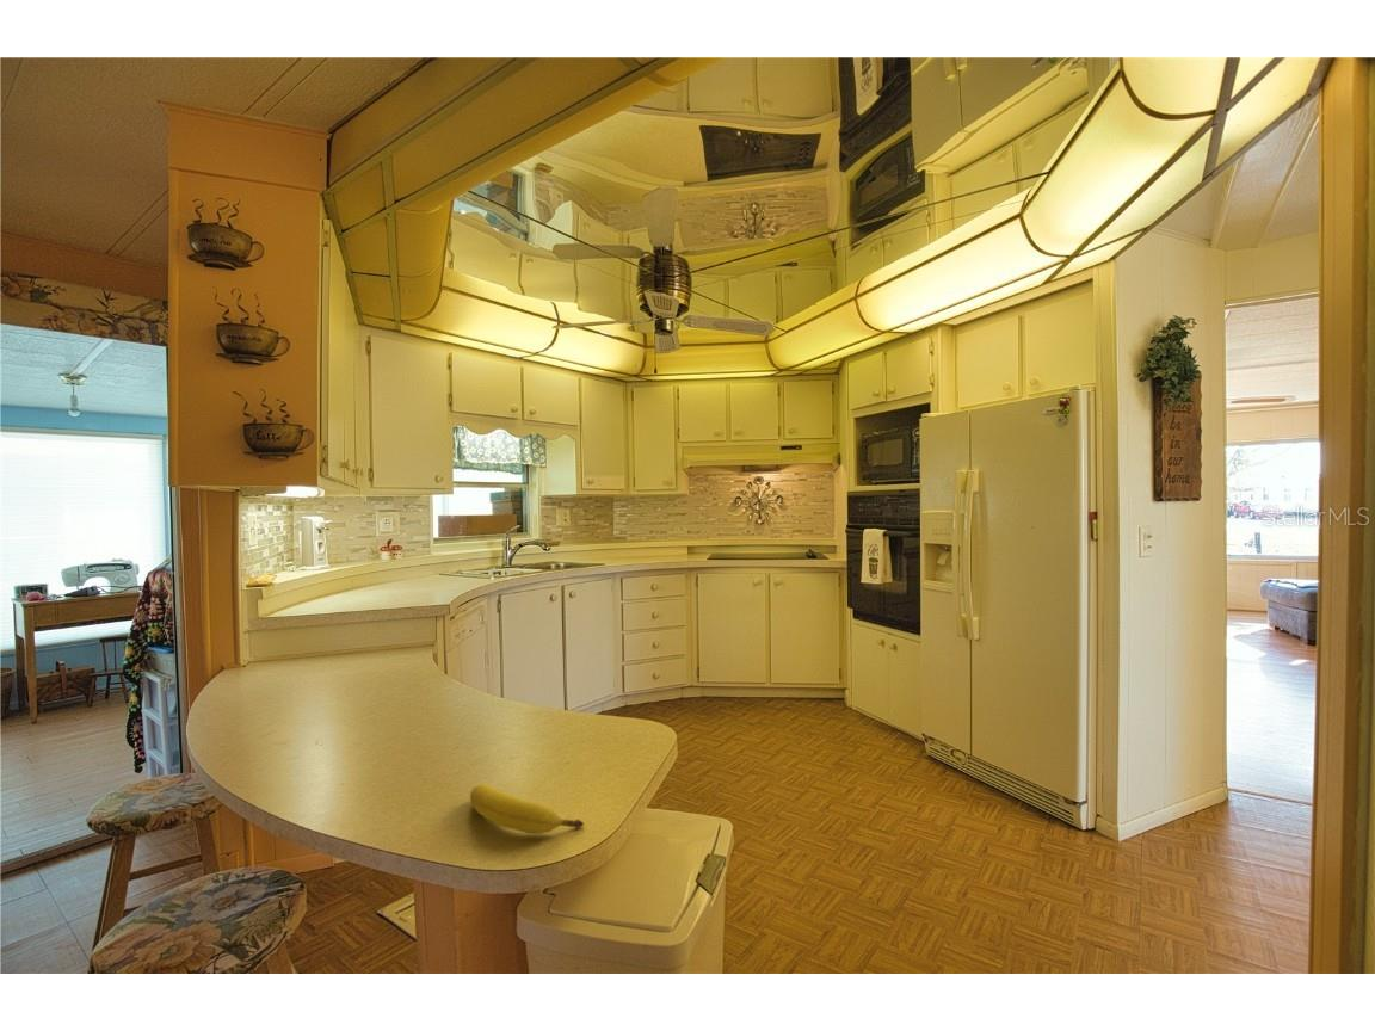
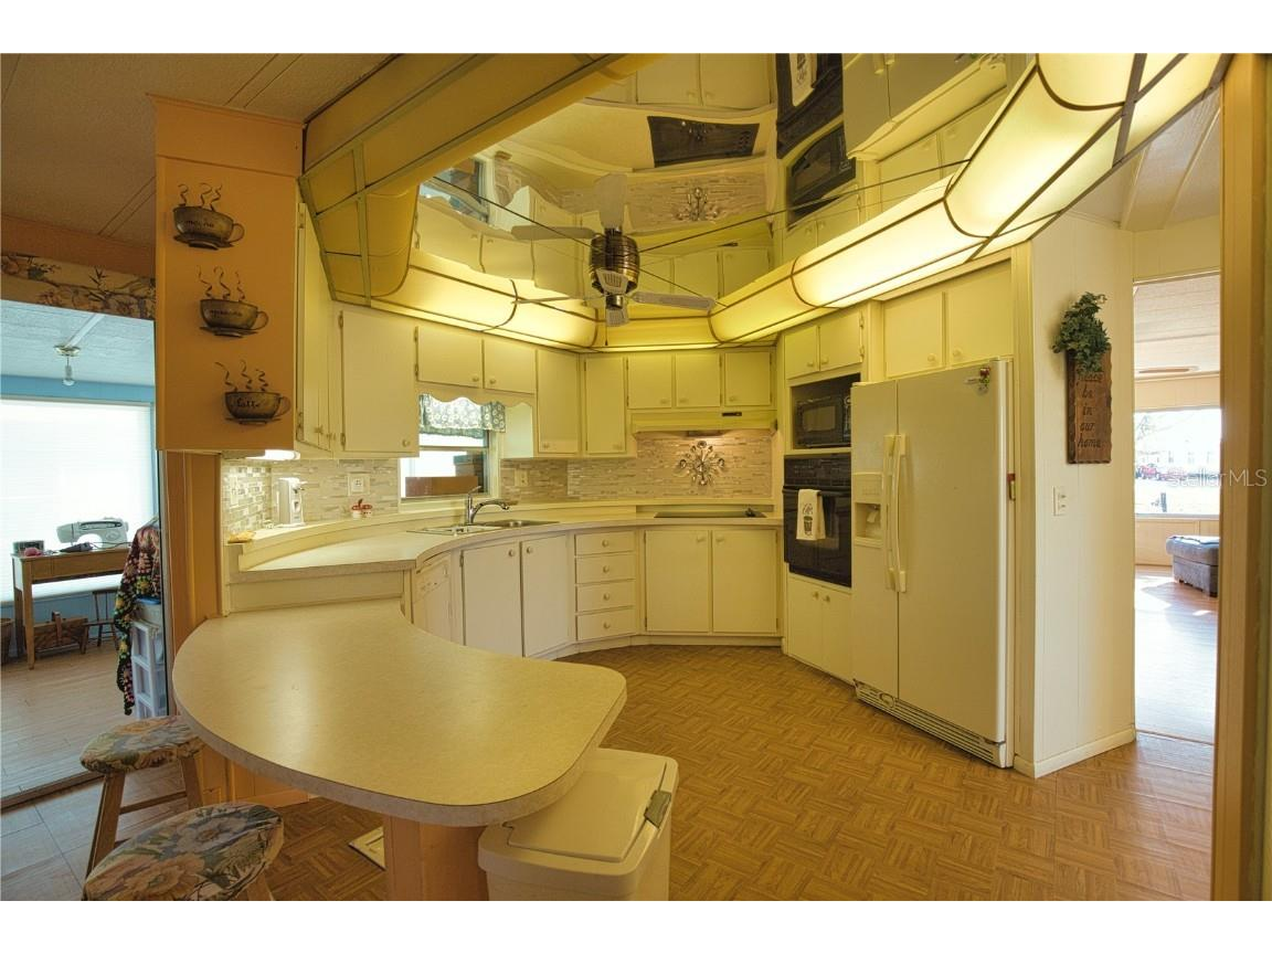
- fruit (511, 803)
